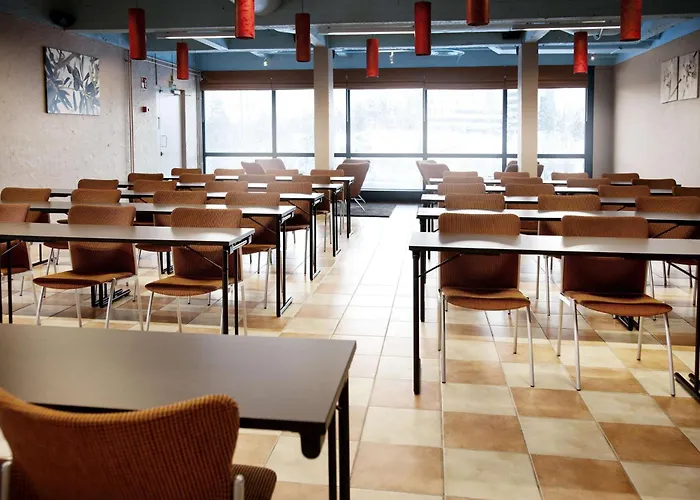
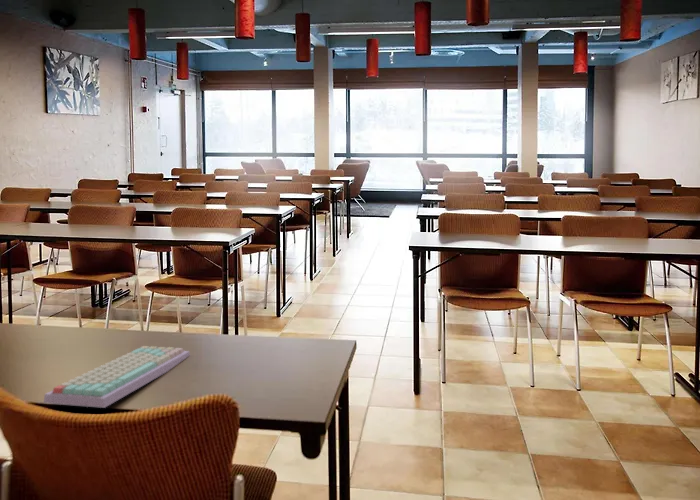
+ keyboard (125, 371)
